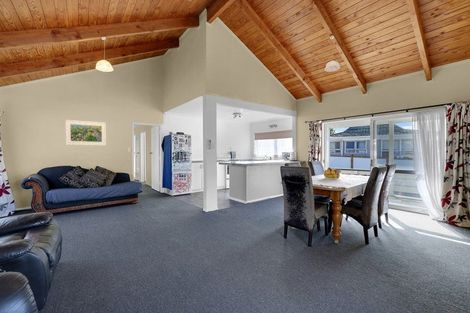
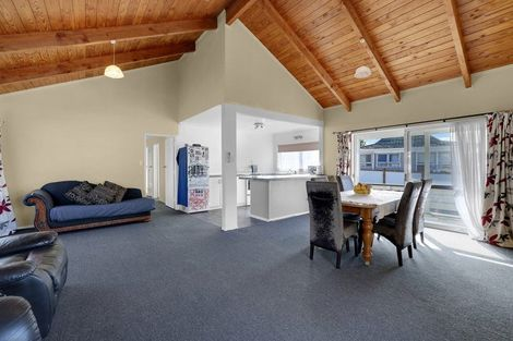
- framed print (86, 133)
